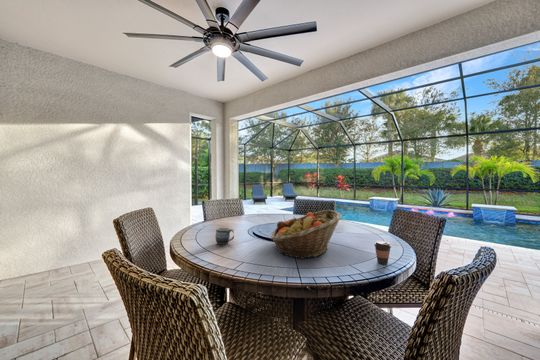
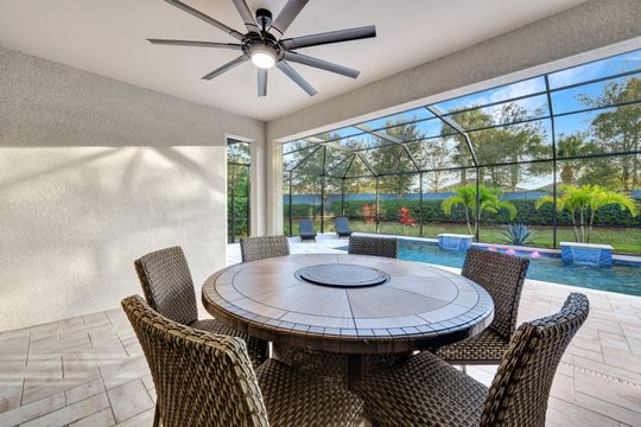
- coffee cup (382, 252)
- mug (225, 236)
- fruit basket (305, 230)
